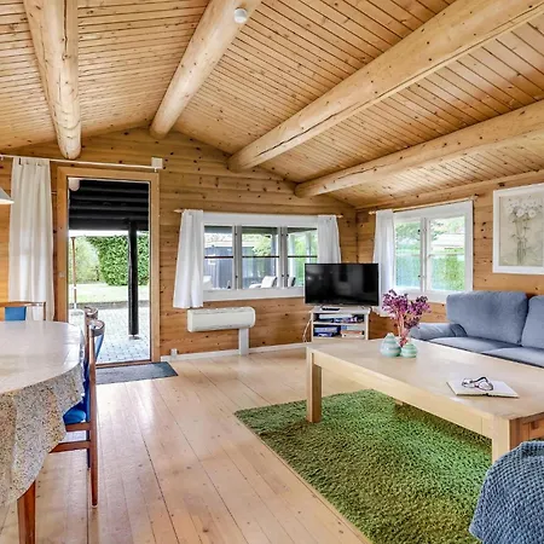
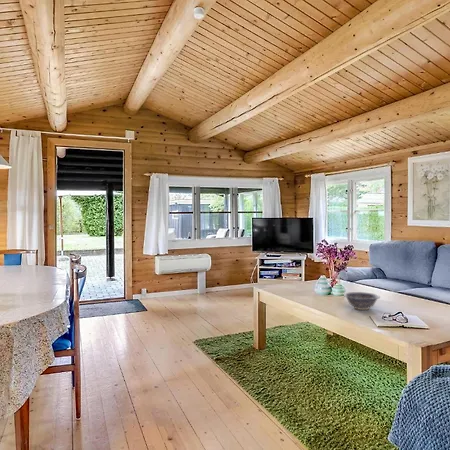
+ decorative bowl (361, 301)
